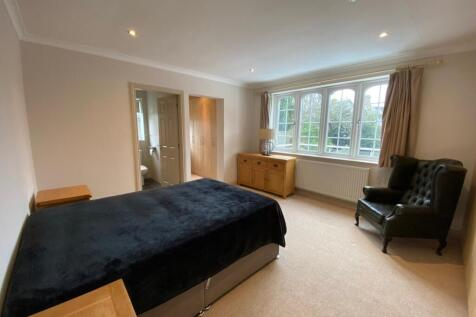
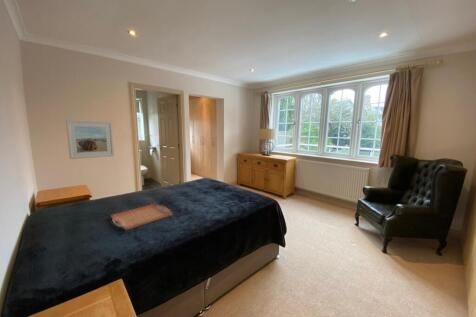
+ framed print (91, 139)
+ serving tray (142, 215)
